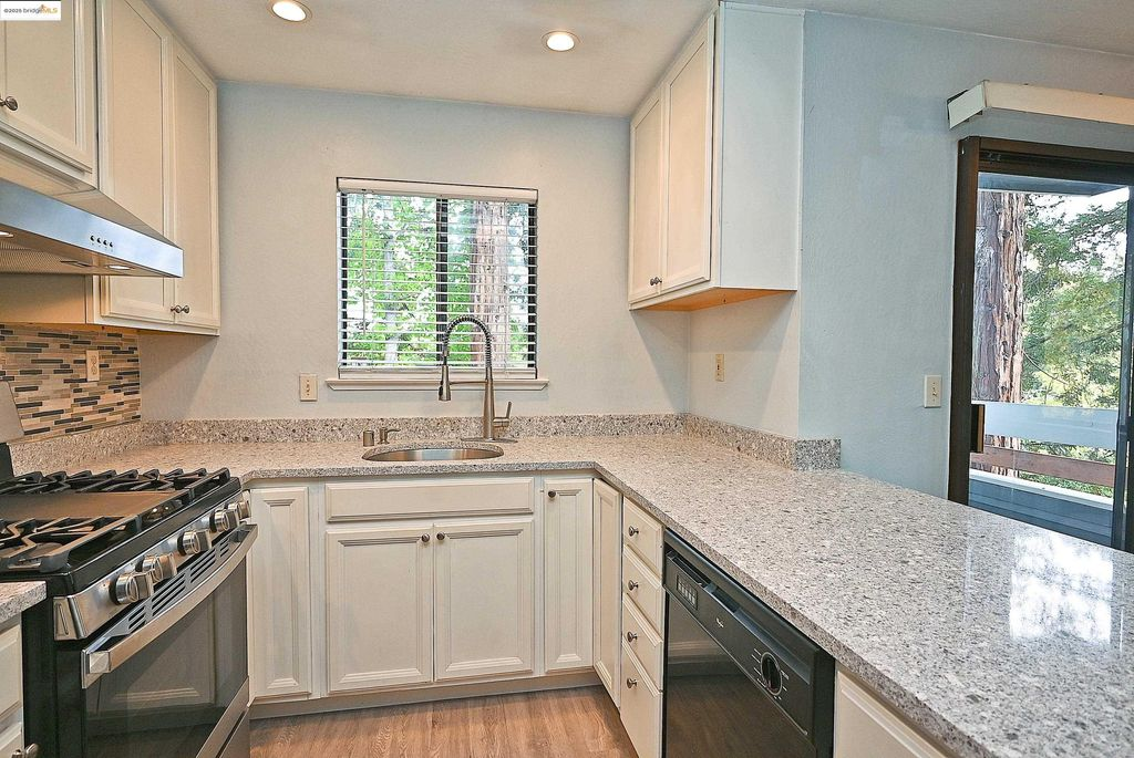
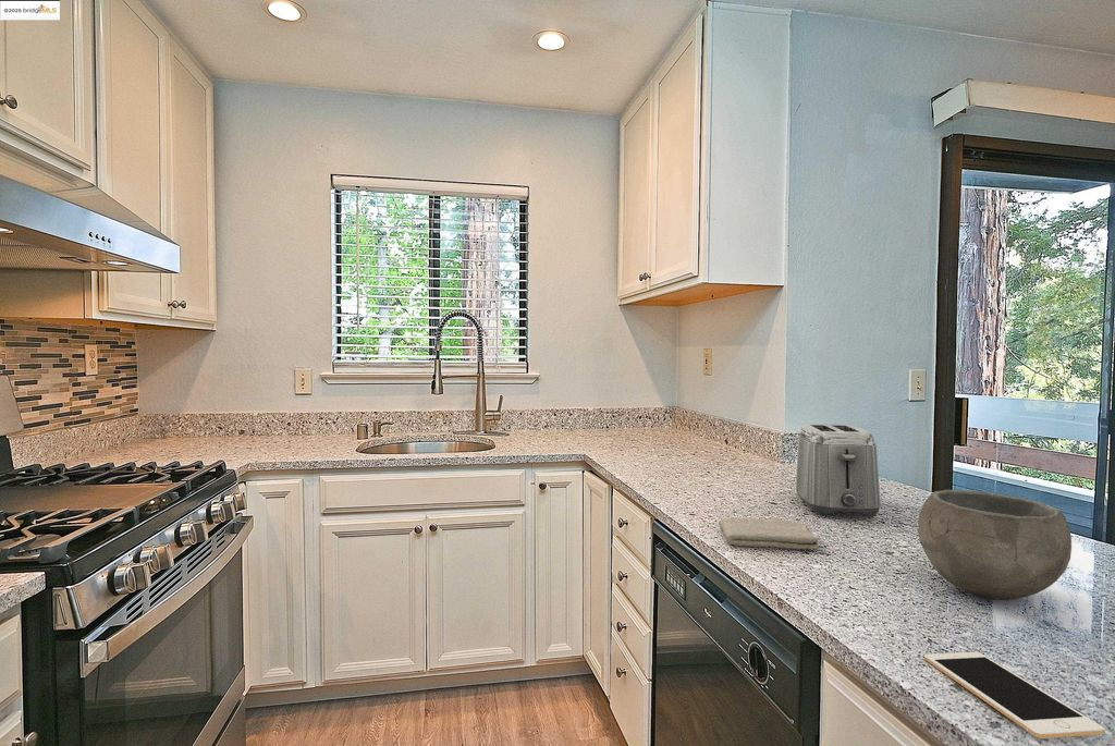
+ washcloth (767, 531)
+ cell phone (1004, 689)
+ bowl (988, 546)
+ toaster (834, 465)
